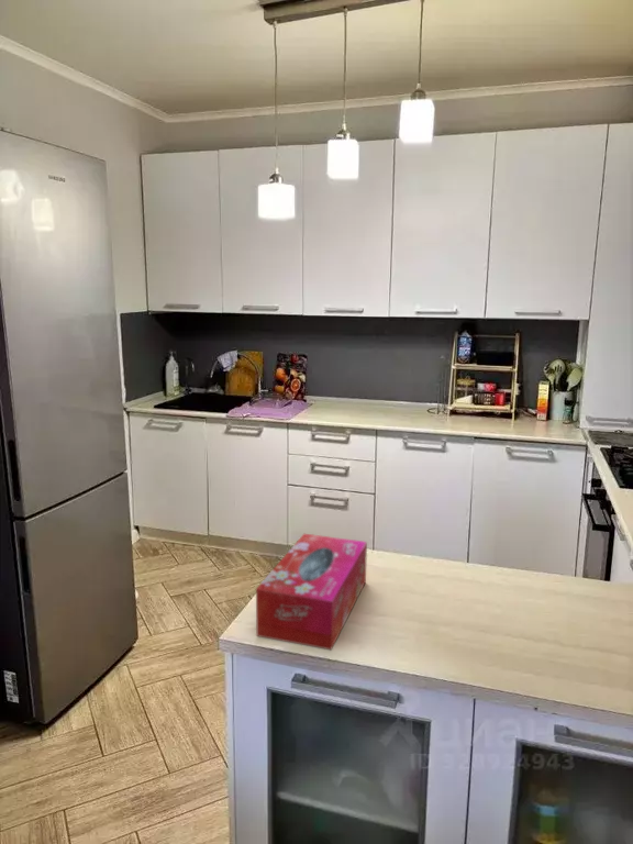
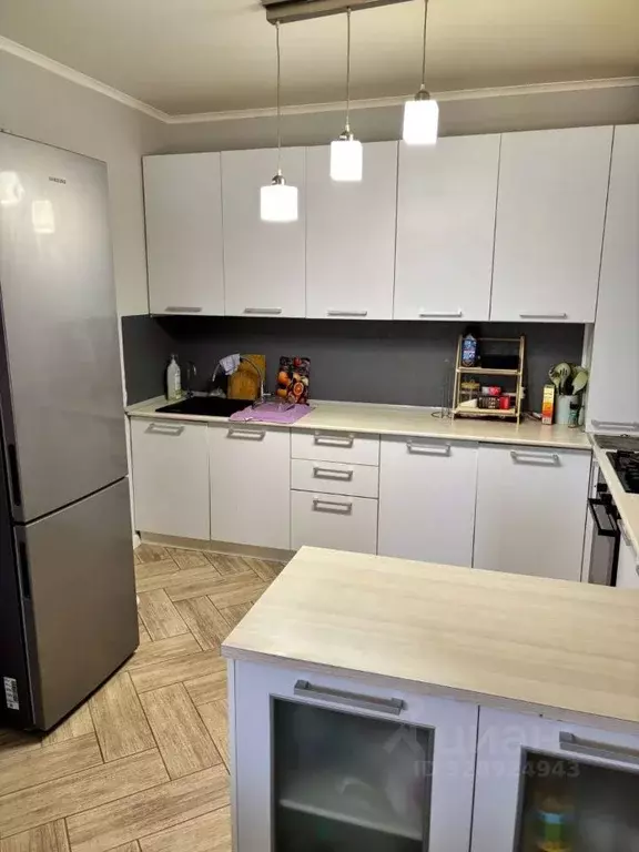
- tissue box (315, 585)
